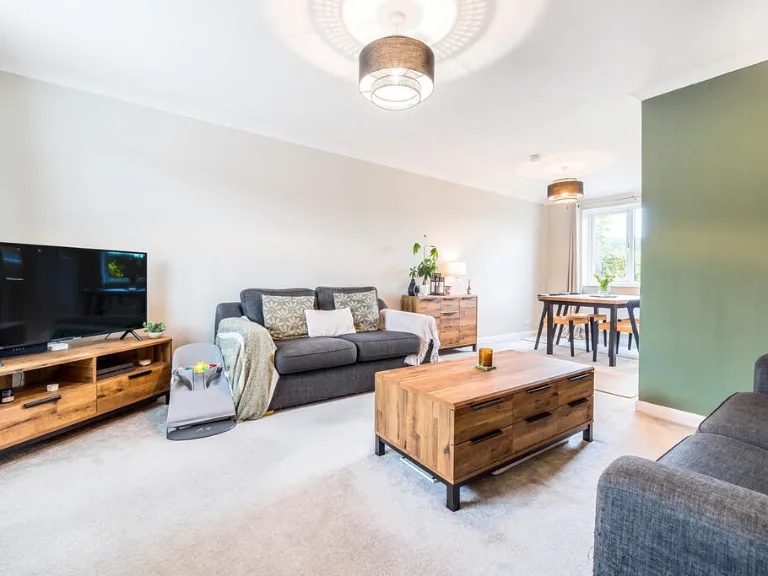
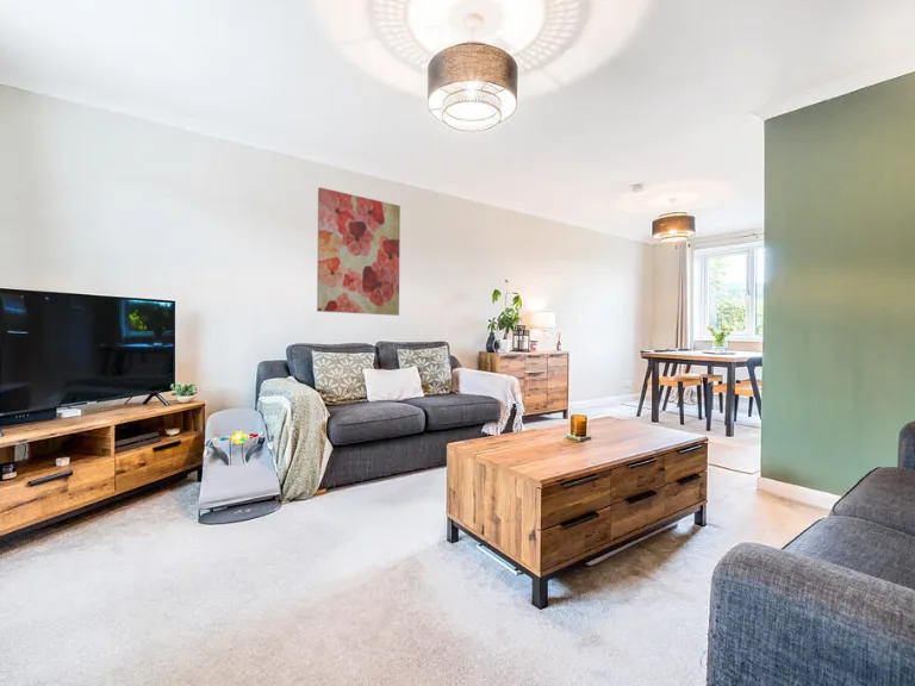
+ wall art (361, 255)
